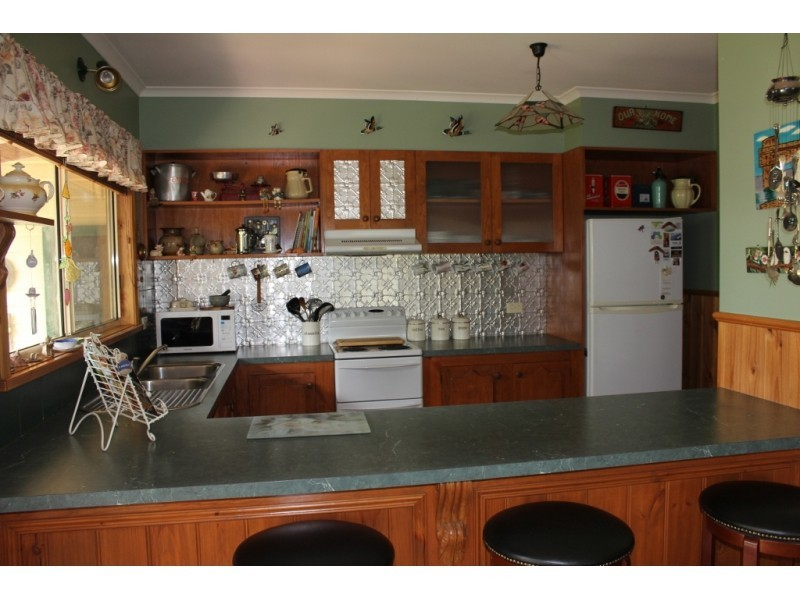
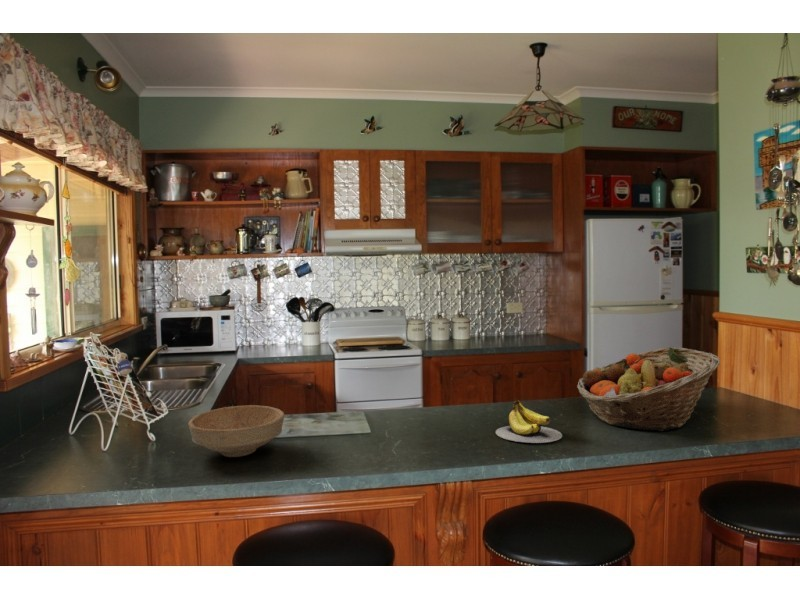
+ fruit basket (644, 384)
+ banana (528, 417)
+ bowl (237, 433)
